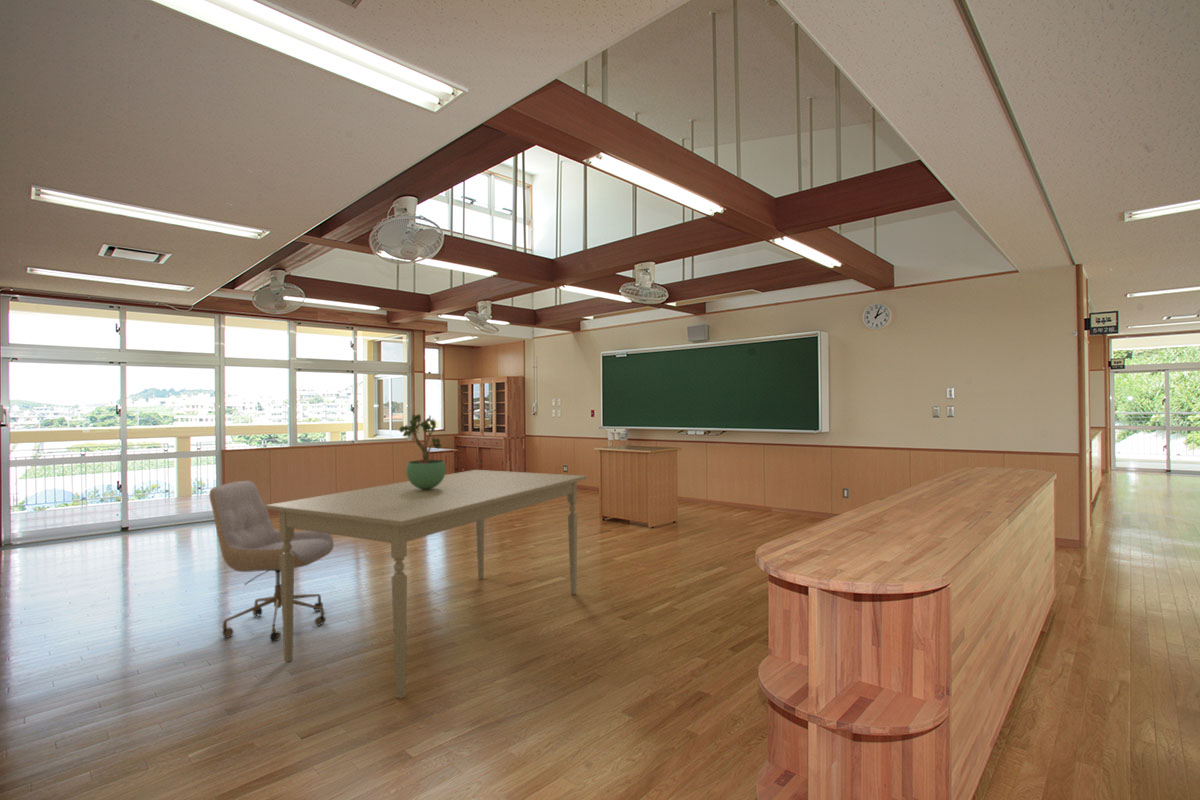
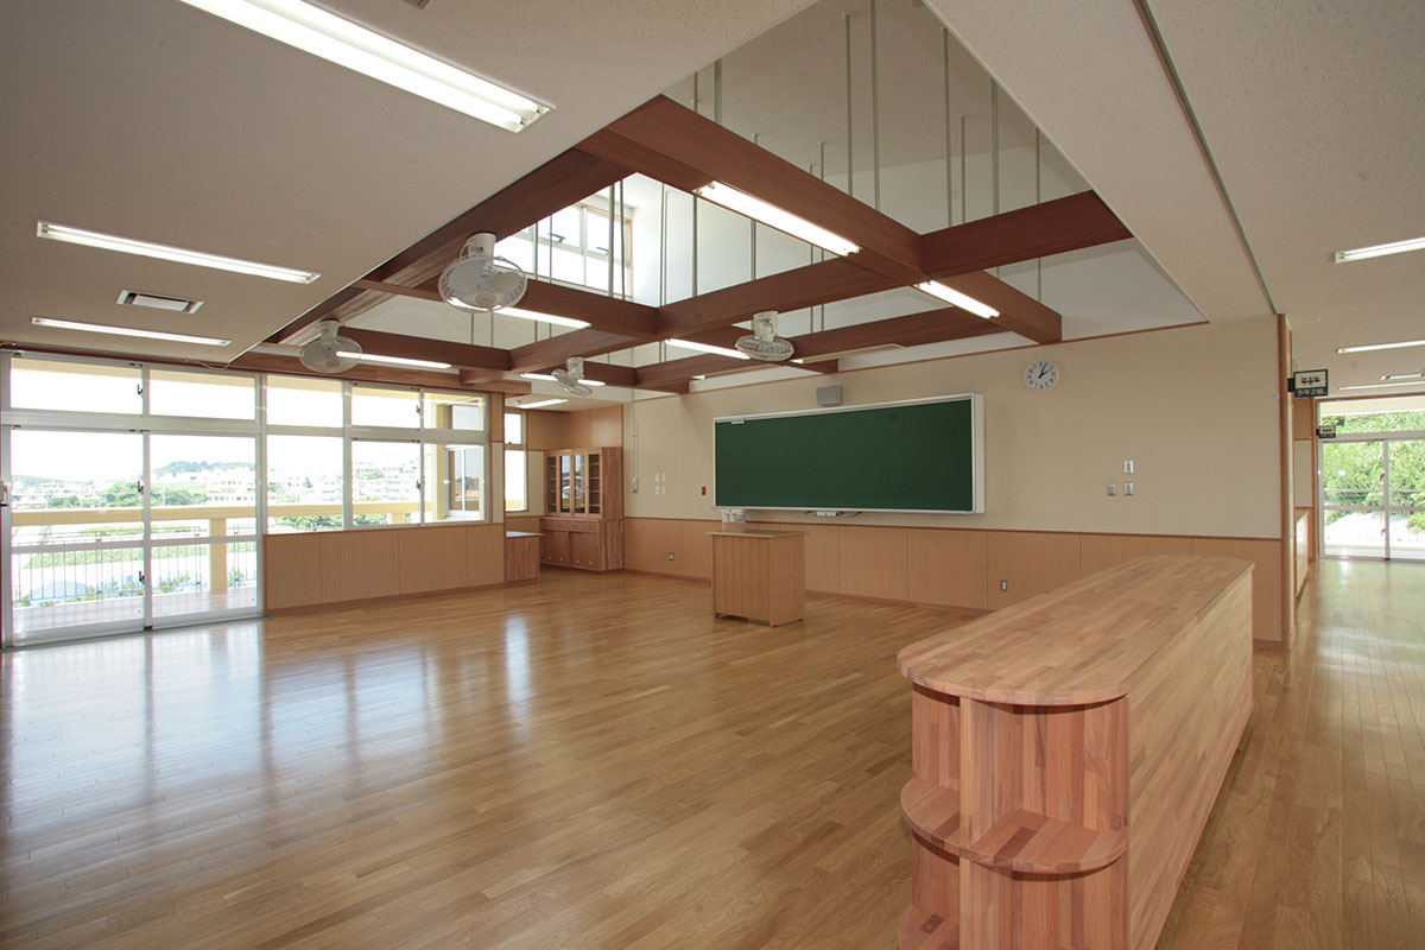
- chair (274, 553)
- dining table (441, 531)
- potted plant (424, 451)
